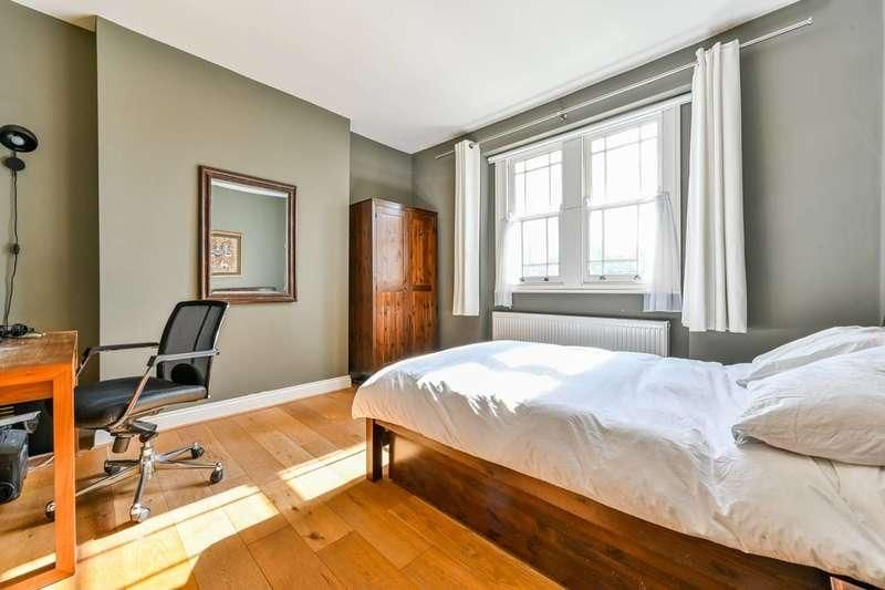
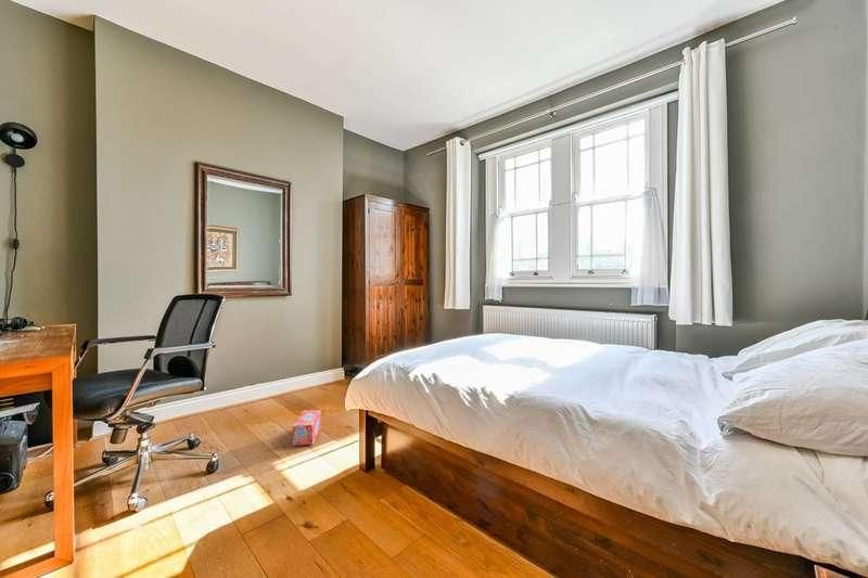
+ box (307, 426)
